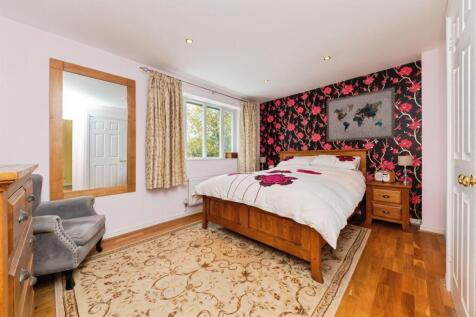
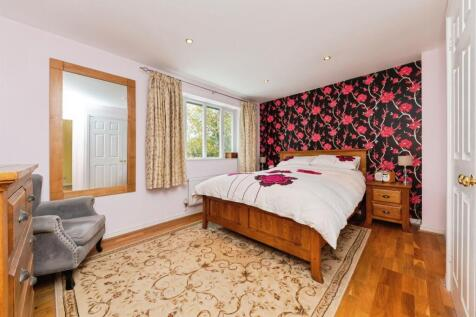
- wall art (357, 117)
